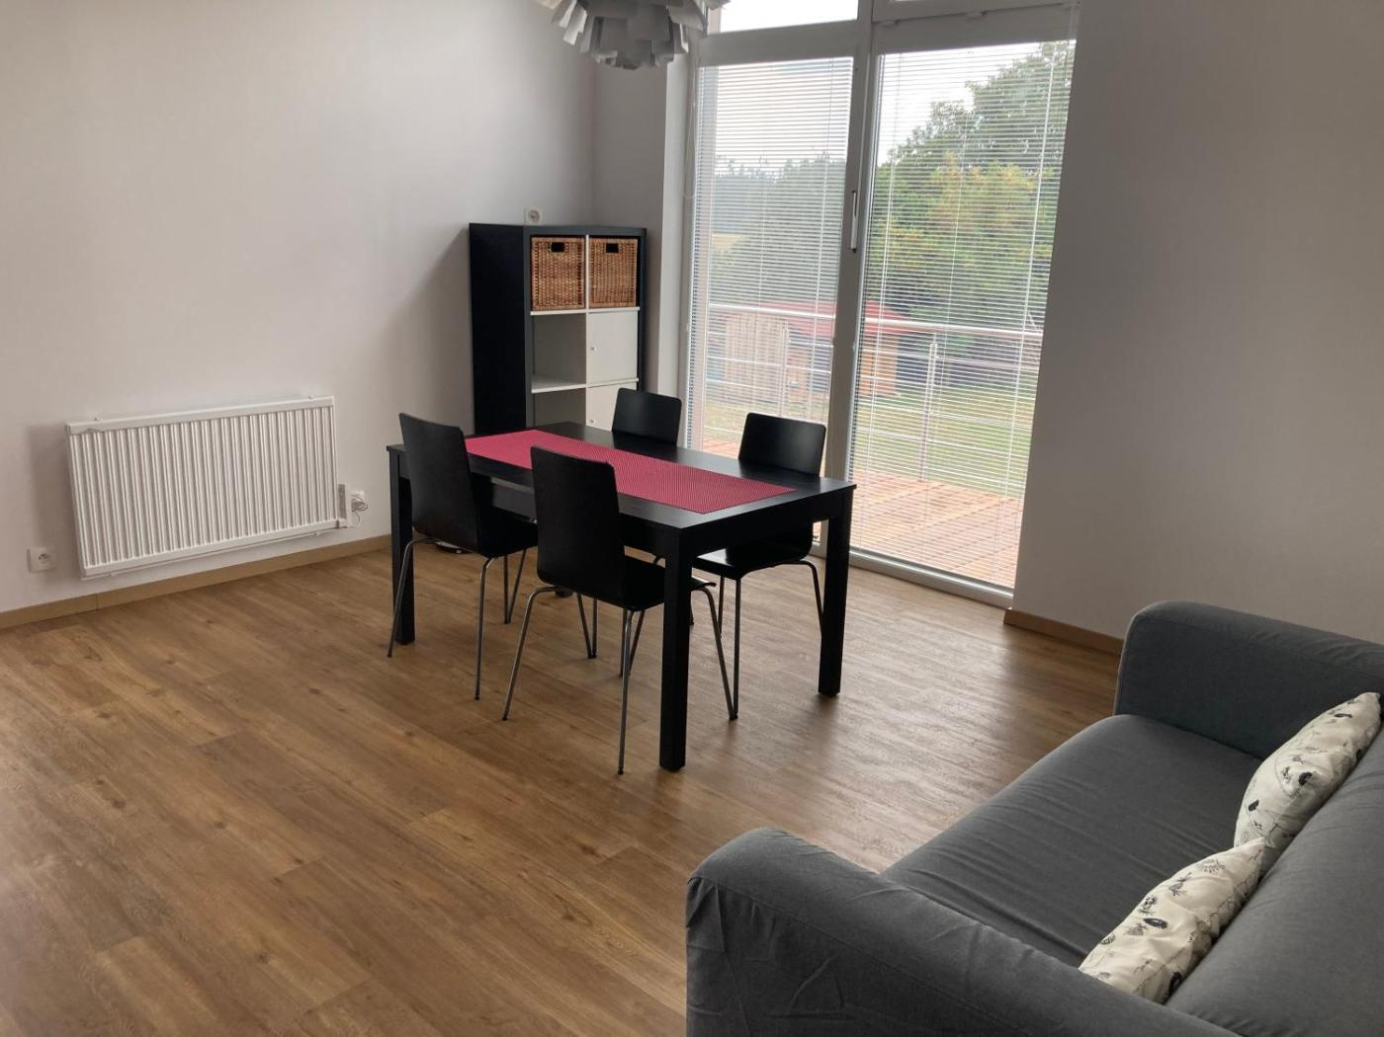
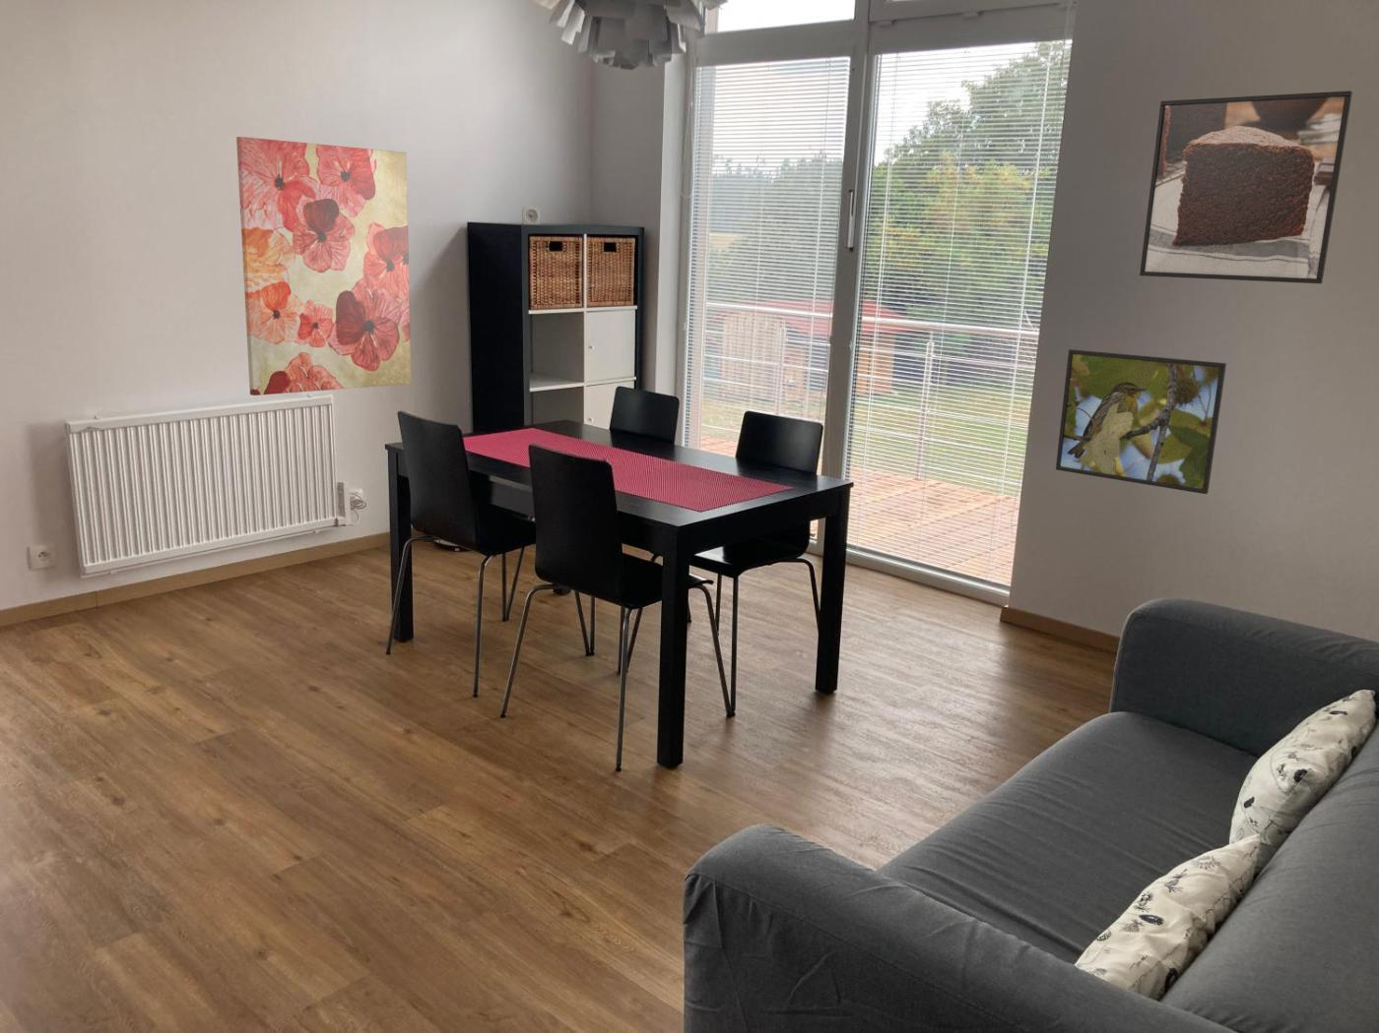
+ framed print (1136, 419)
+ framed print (1238, 189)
+ wall art (330, 269)
